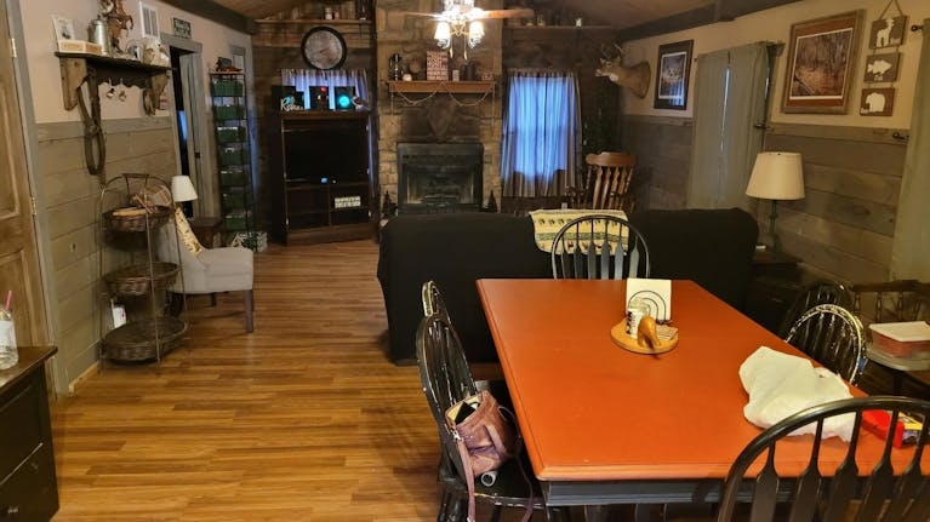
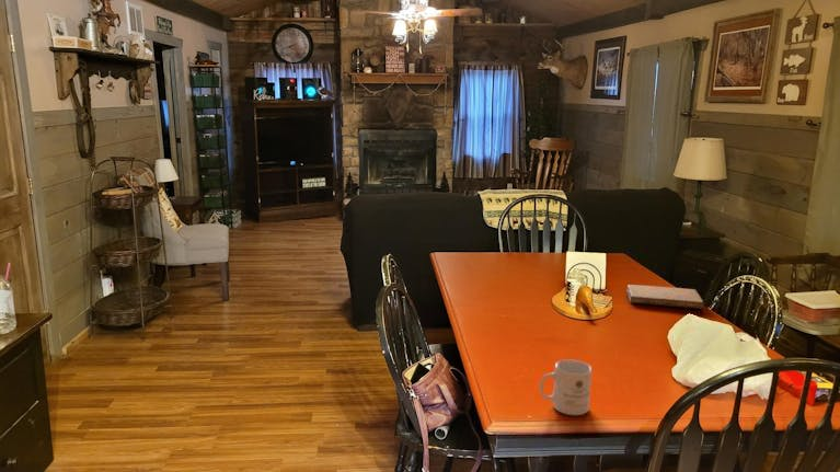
+ notebook (663, 296)
+ mug (564, 387)
